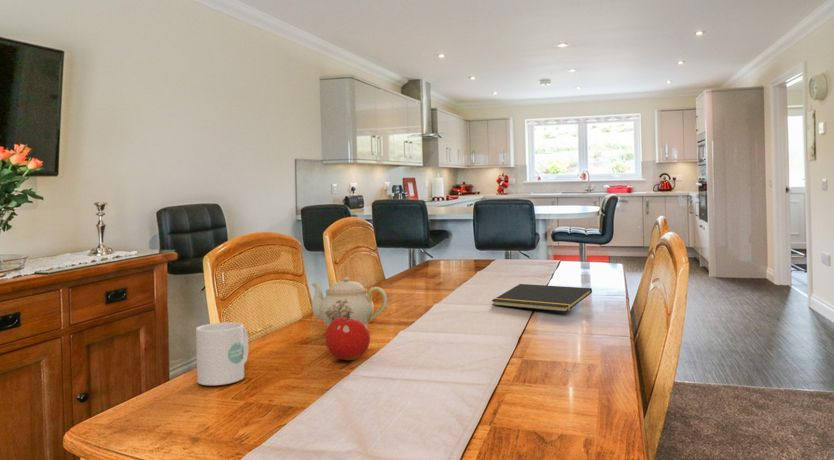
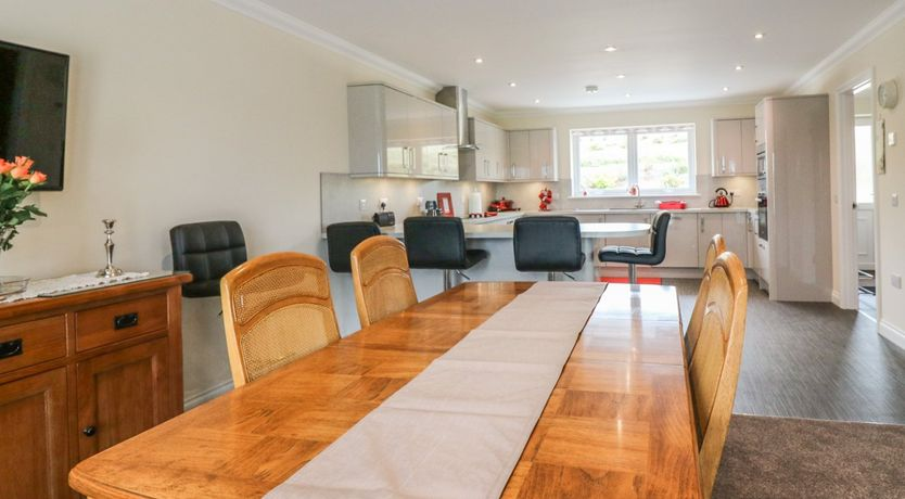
- teapot (348, 303)
- fruit (347, 335)
- notepad (541, 296)
- mug (226, 350)
